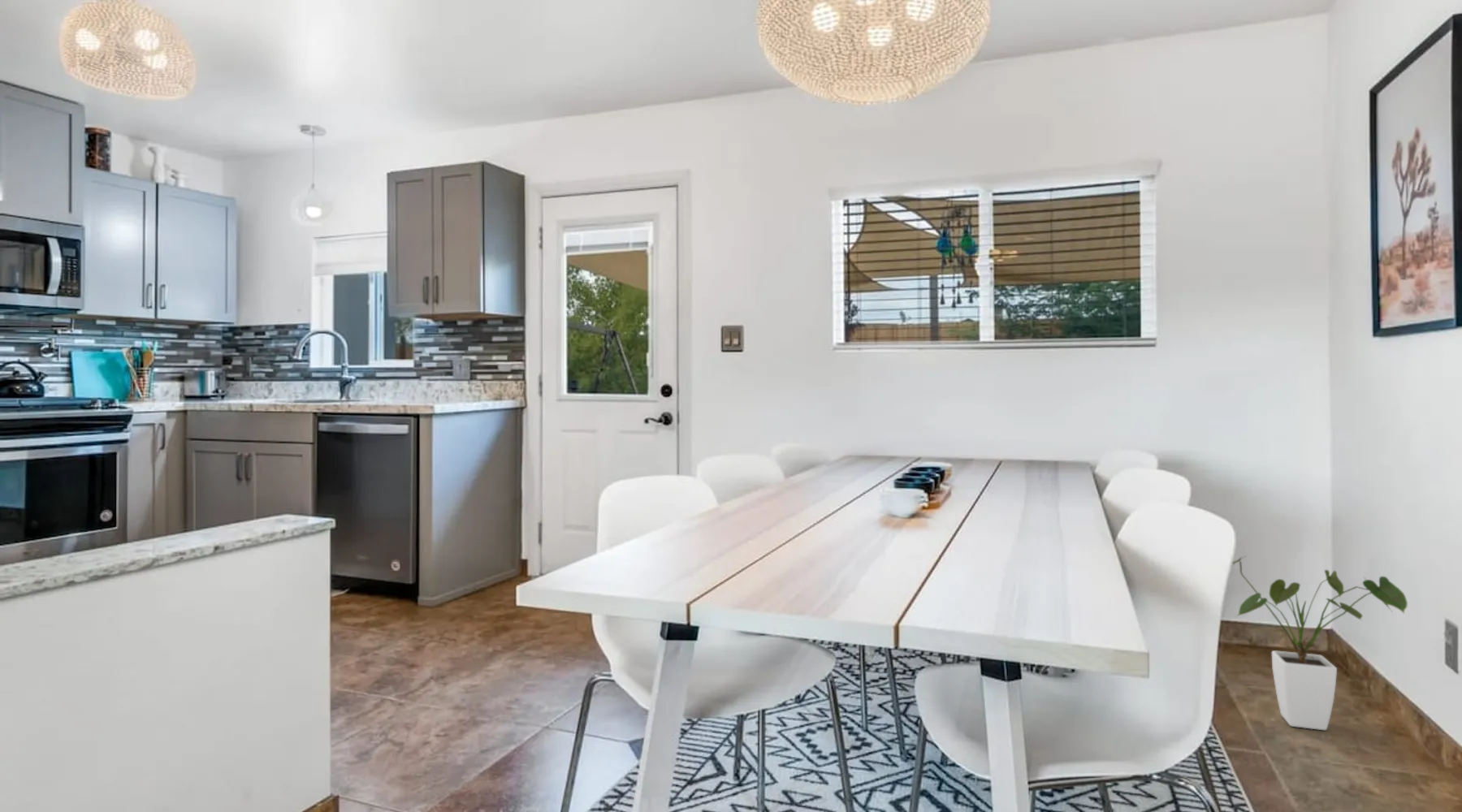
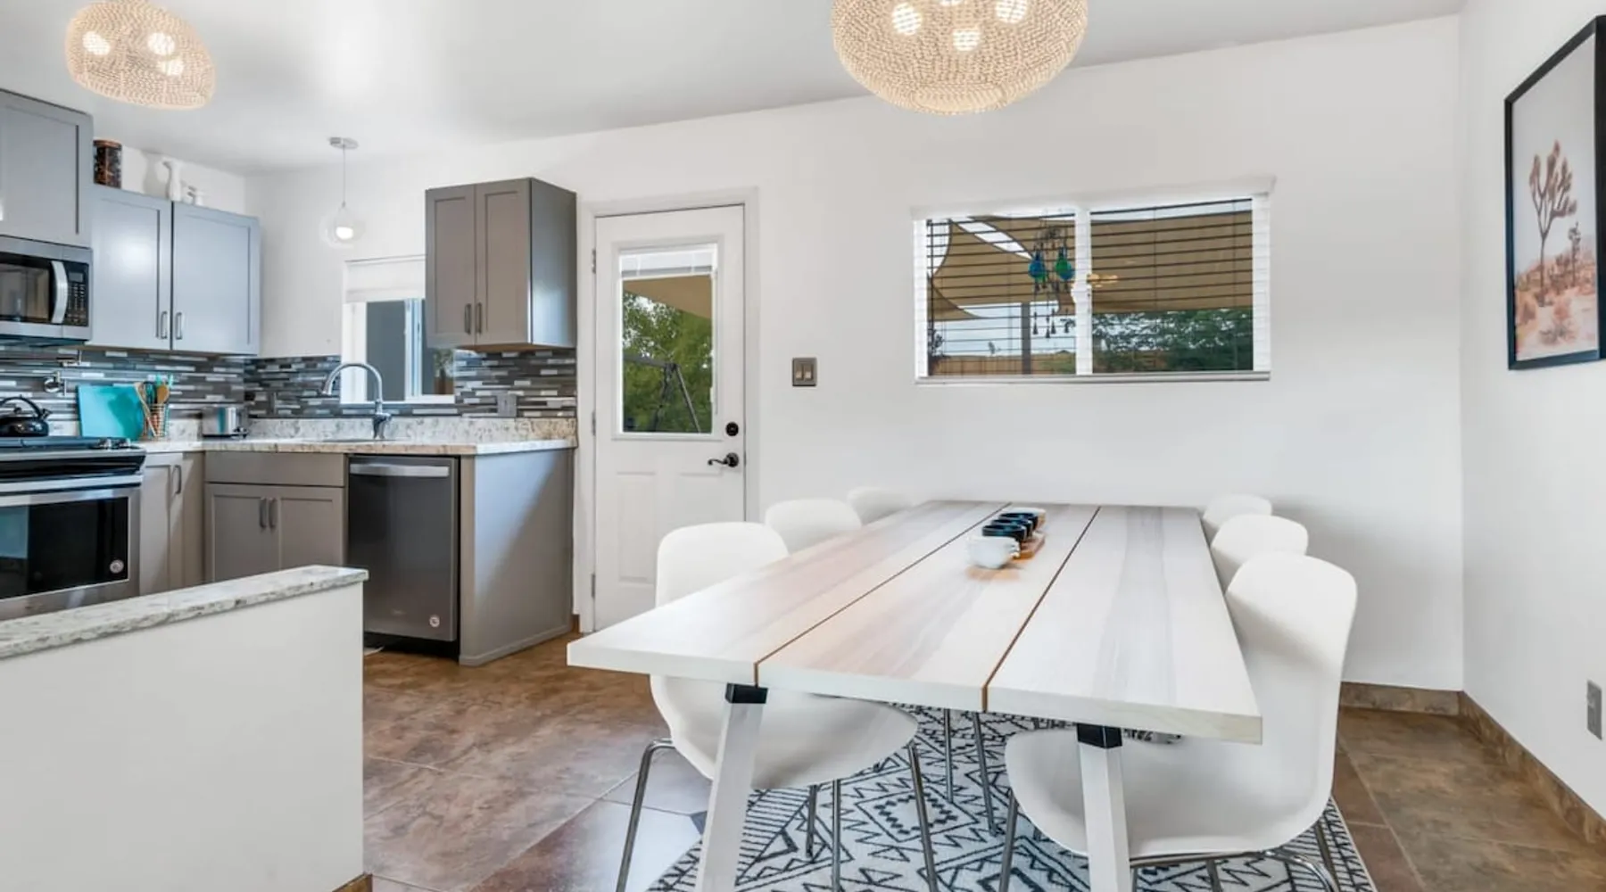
- house plant (1309, 646)
